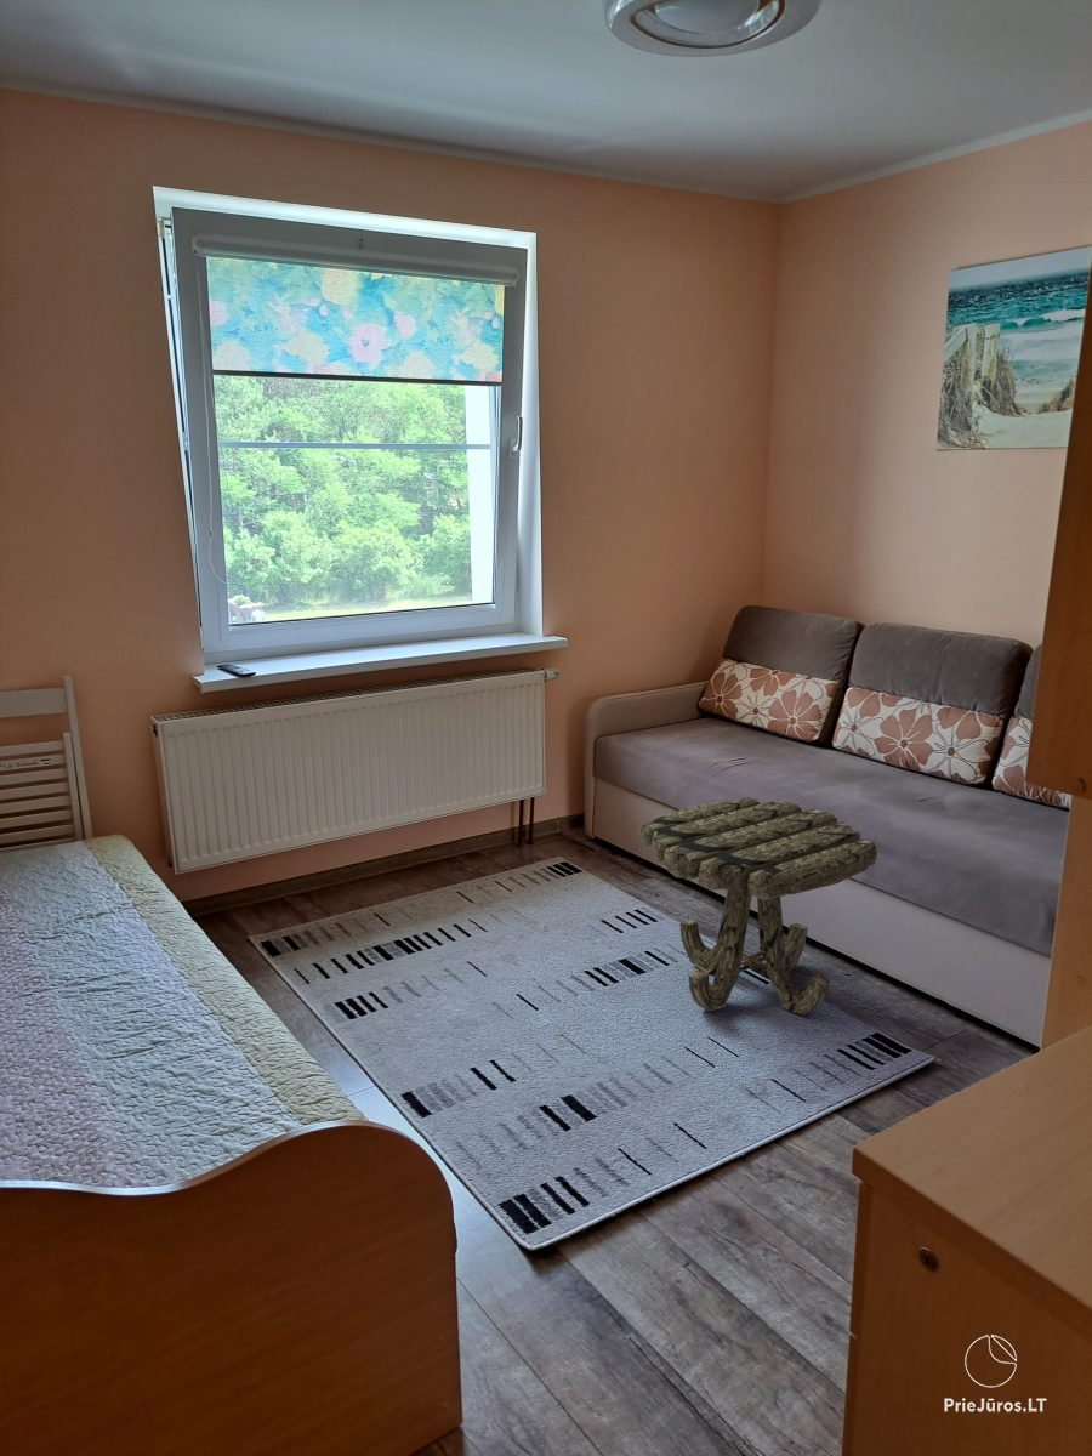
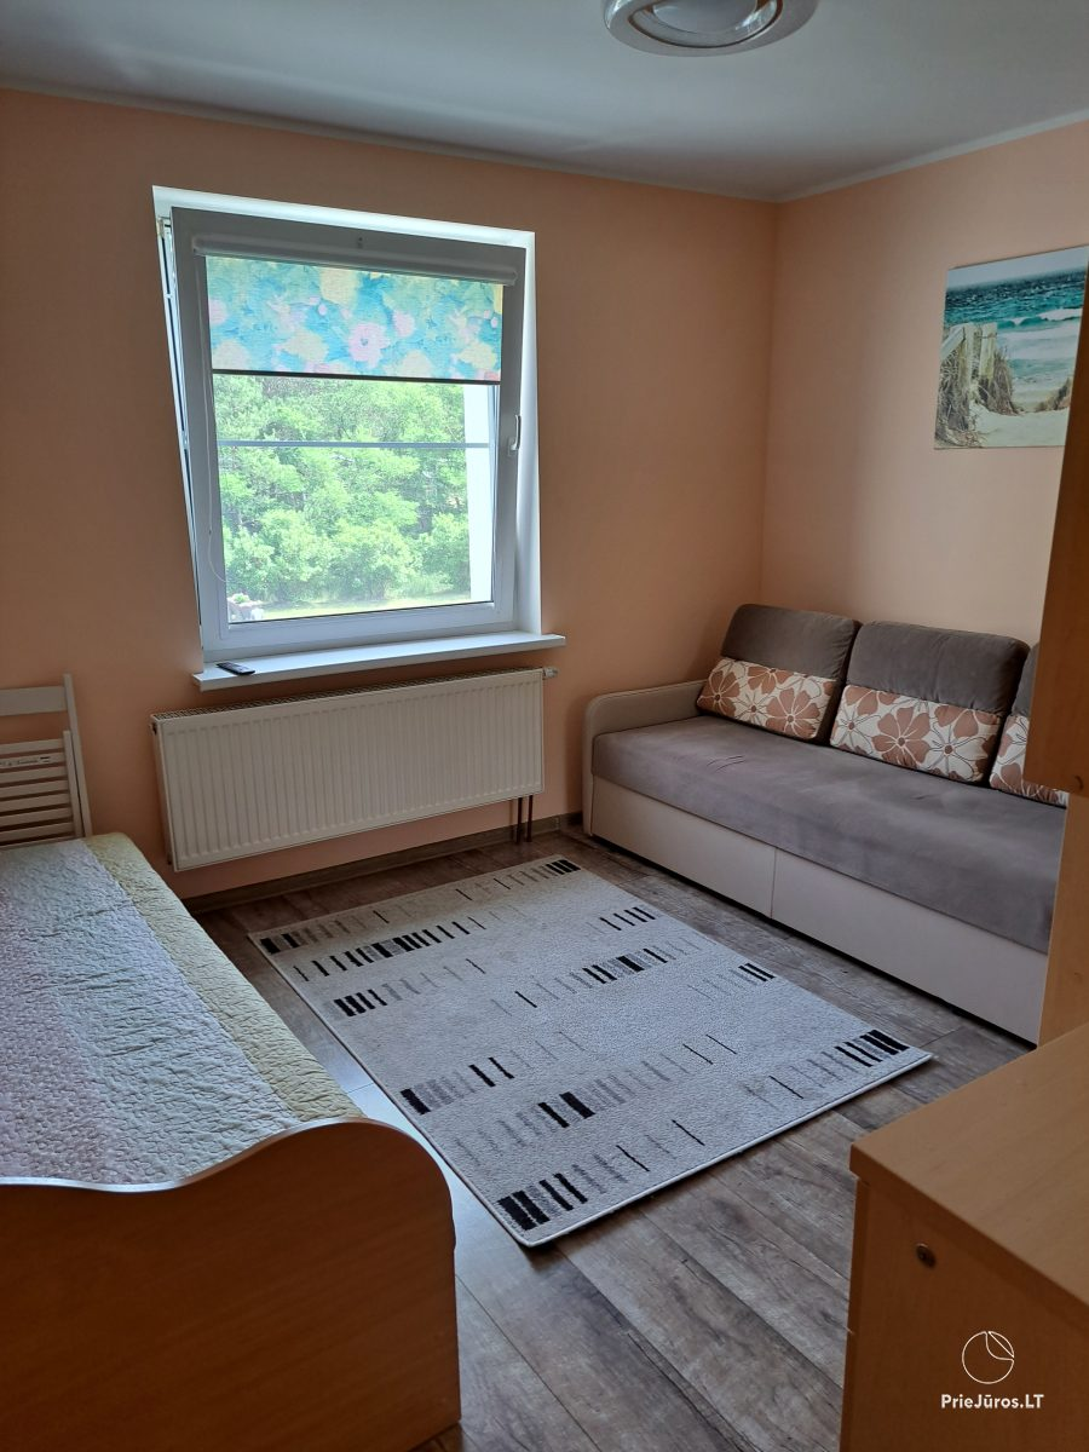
- side table (749, 910)
